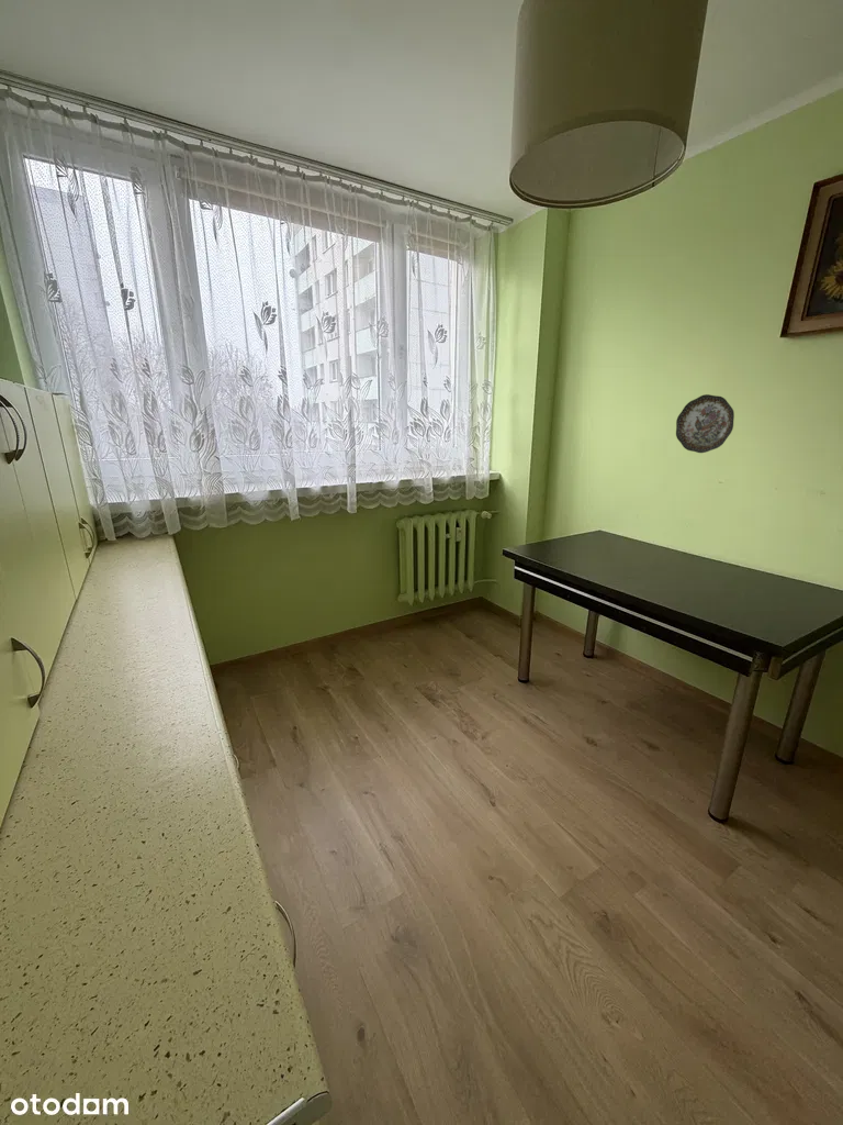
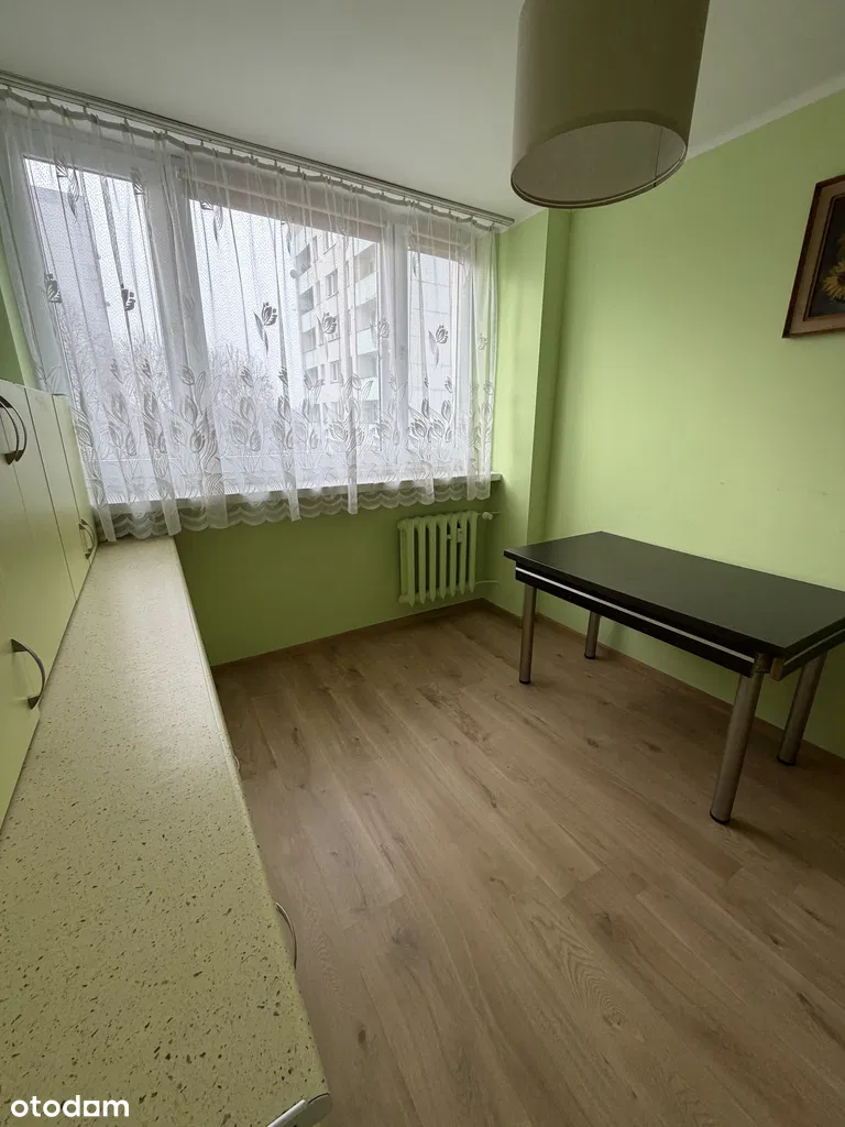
- decorative plate (705, 424)
